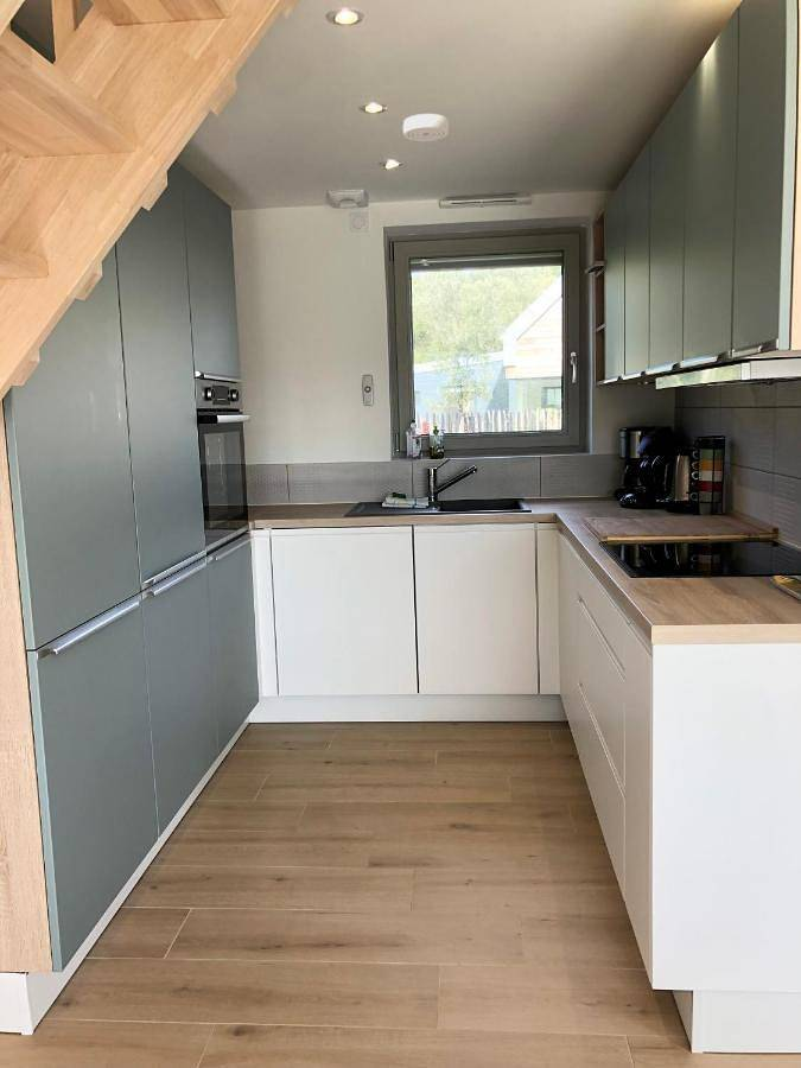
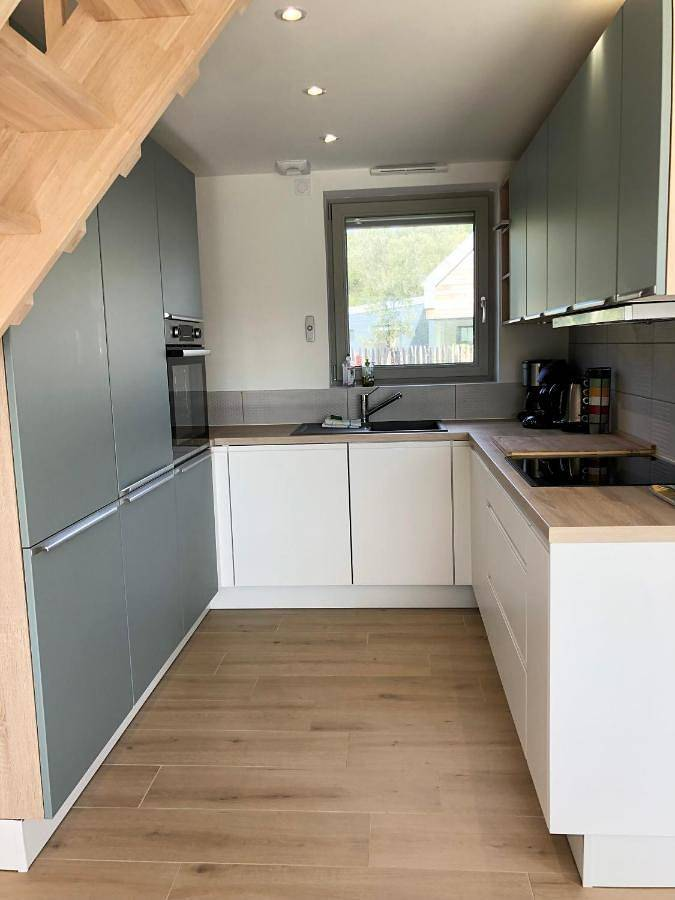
- smoke detector (425, 127)
